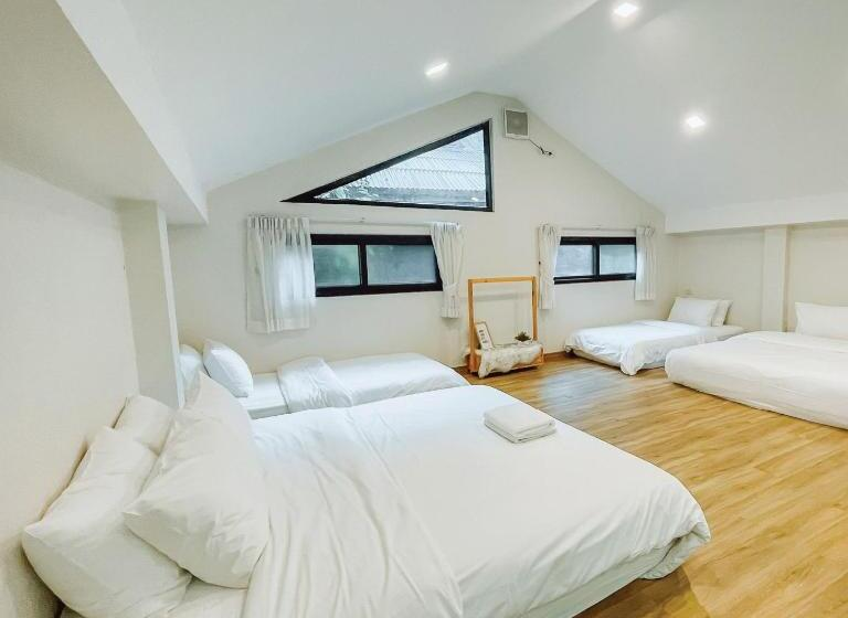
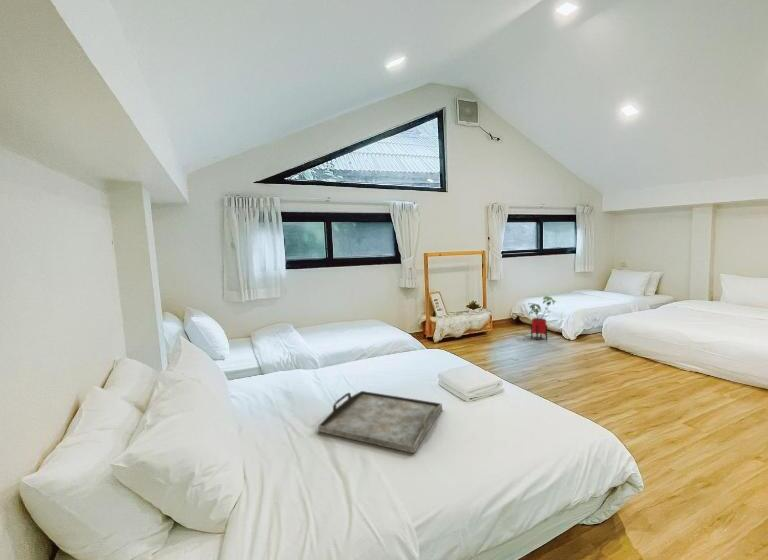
+ serving tray (383, 411)
+ house plant (541, 317)
